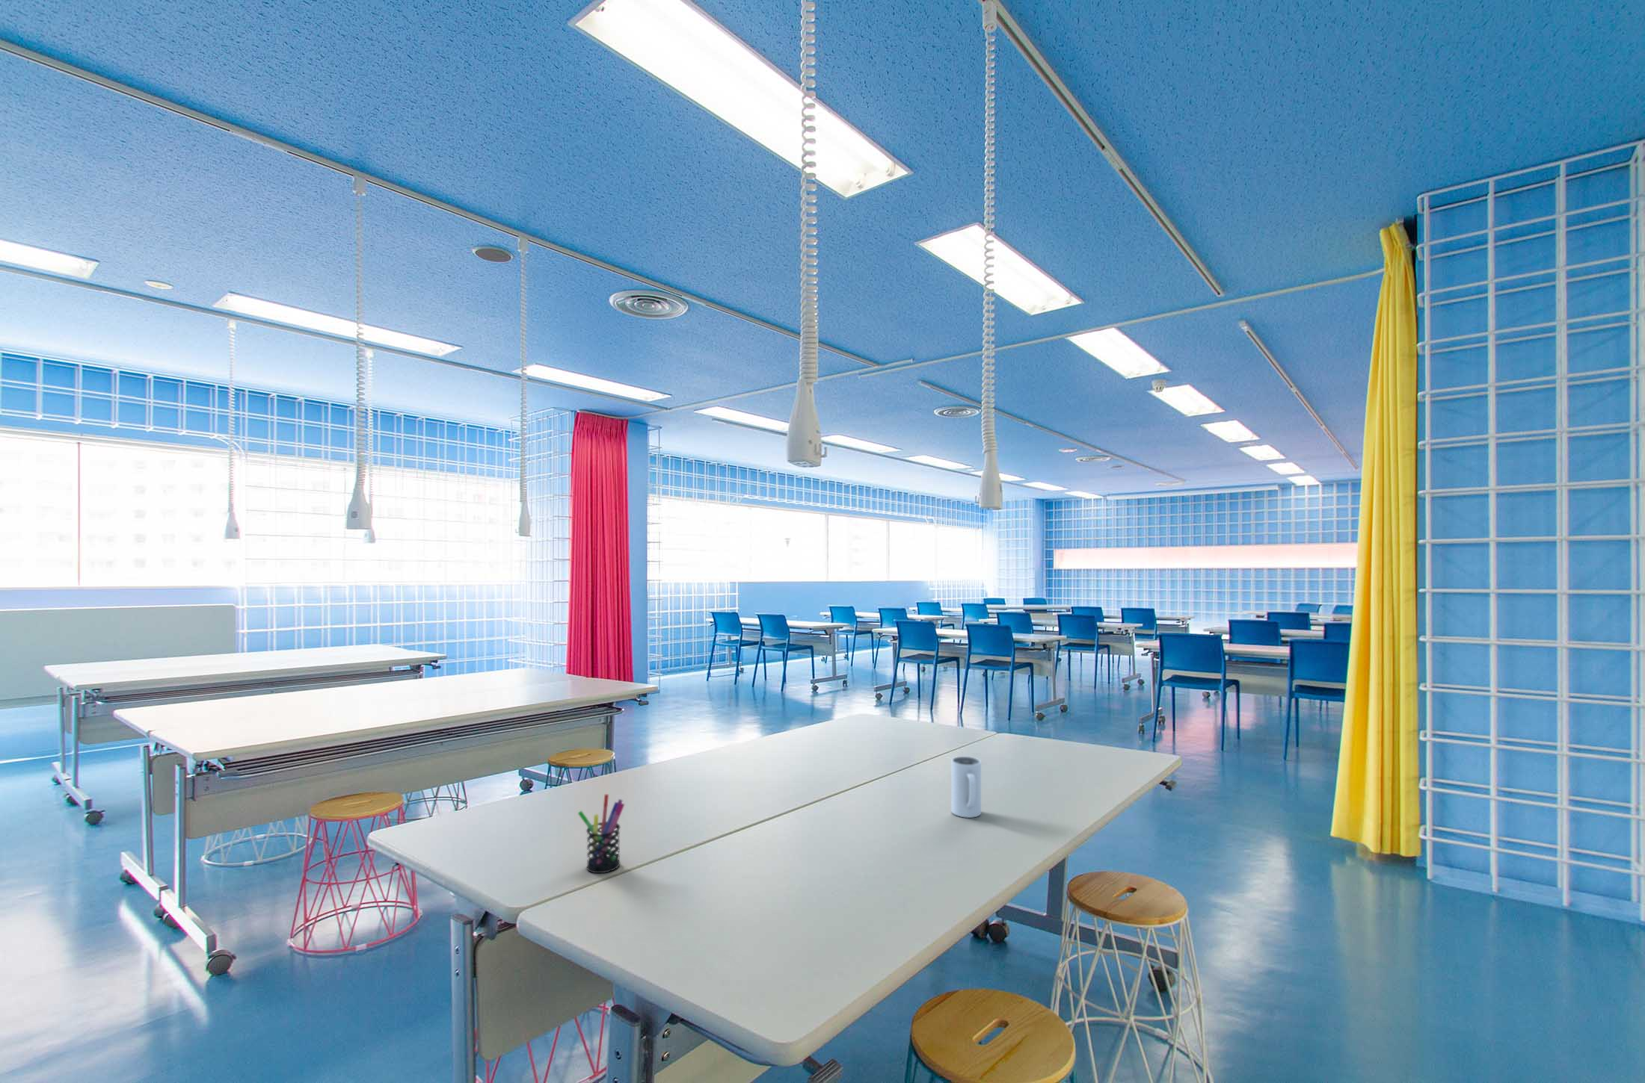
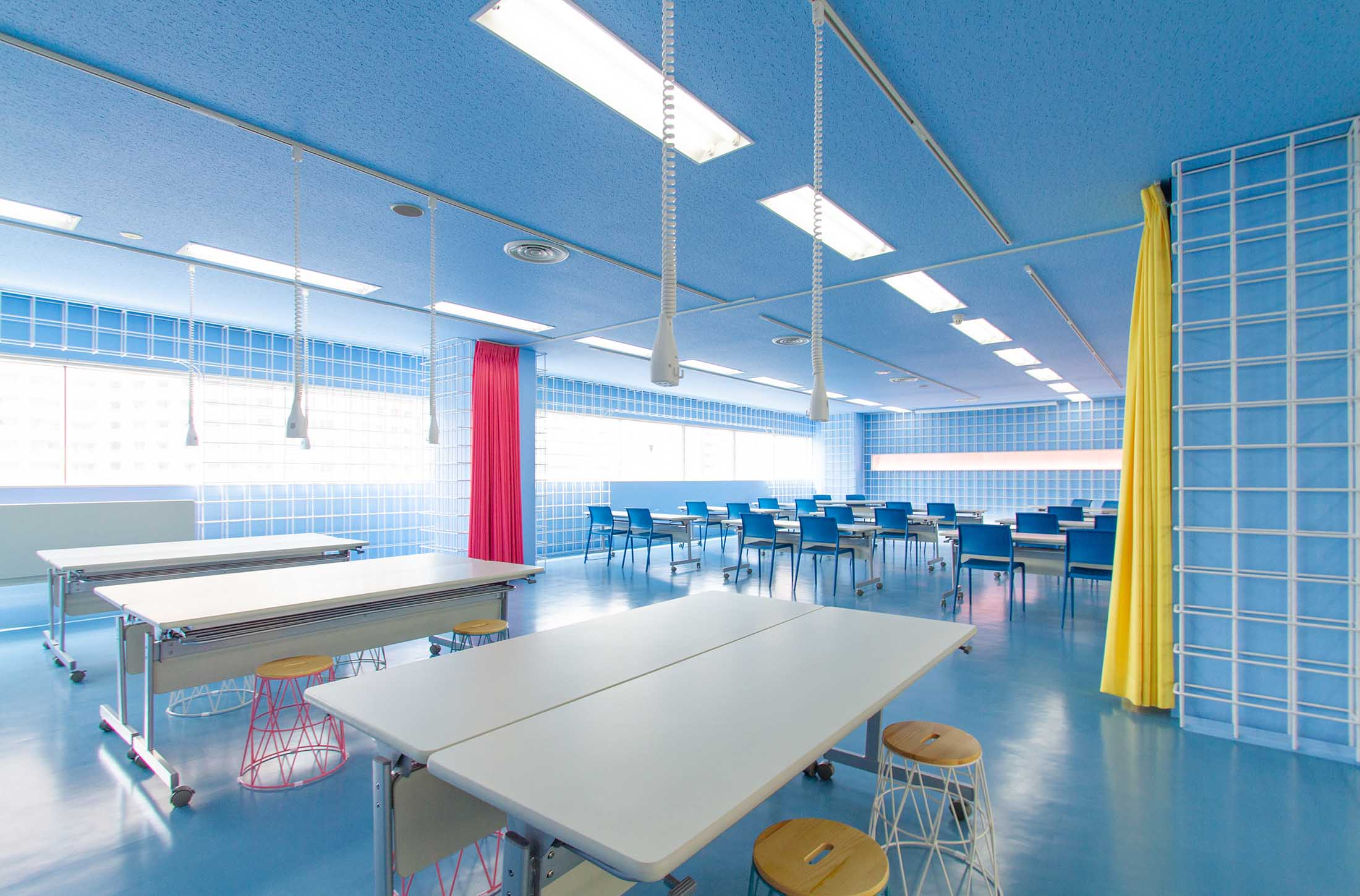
- pen holder (600, 832)
- mug (968, 789)
